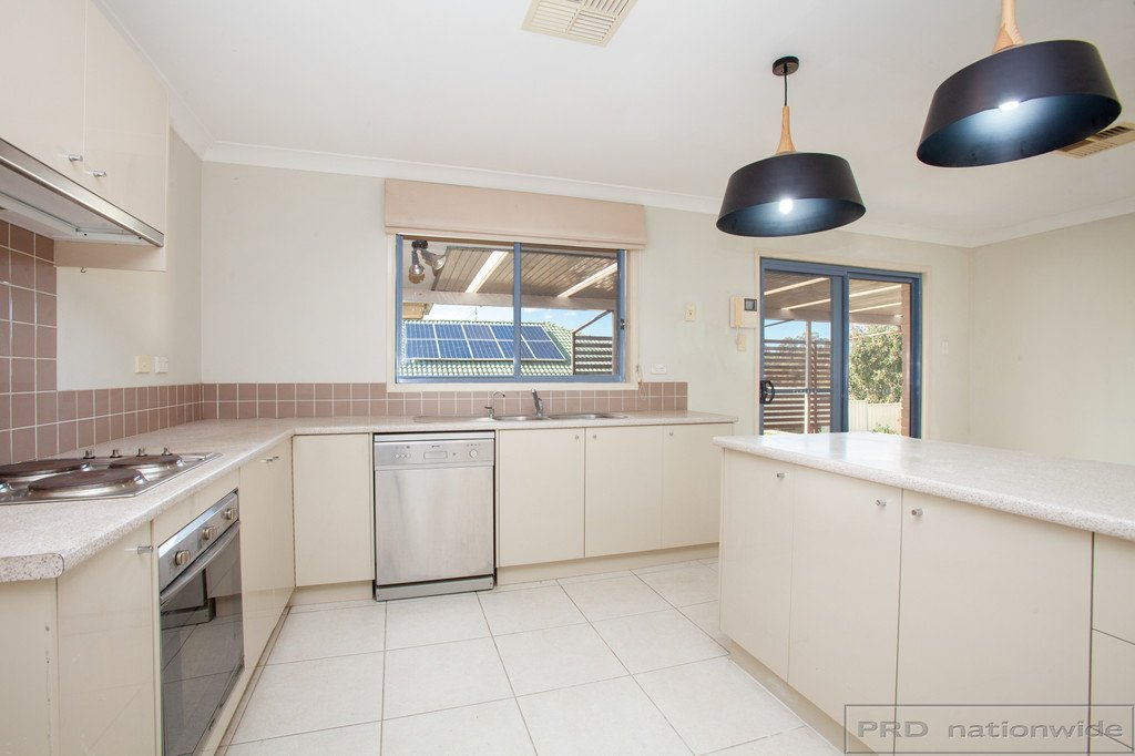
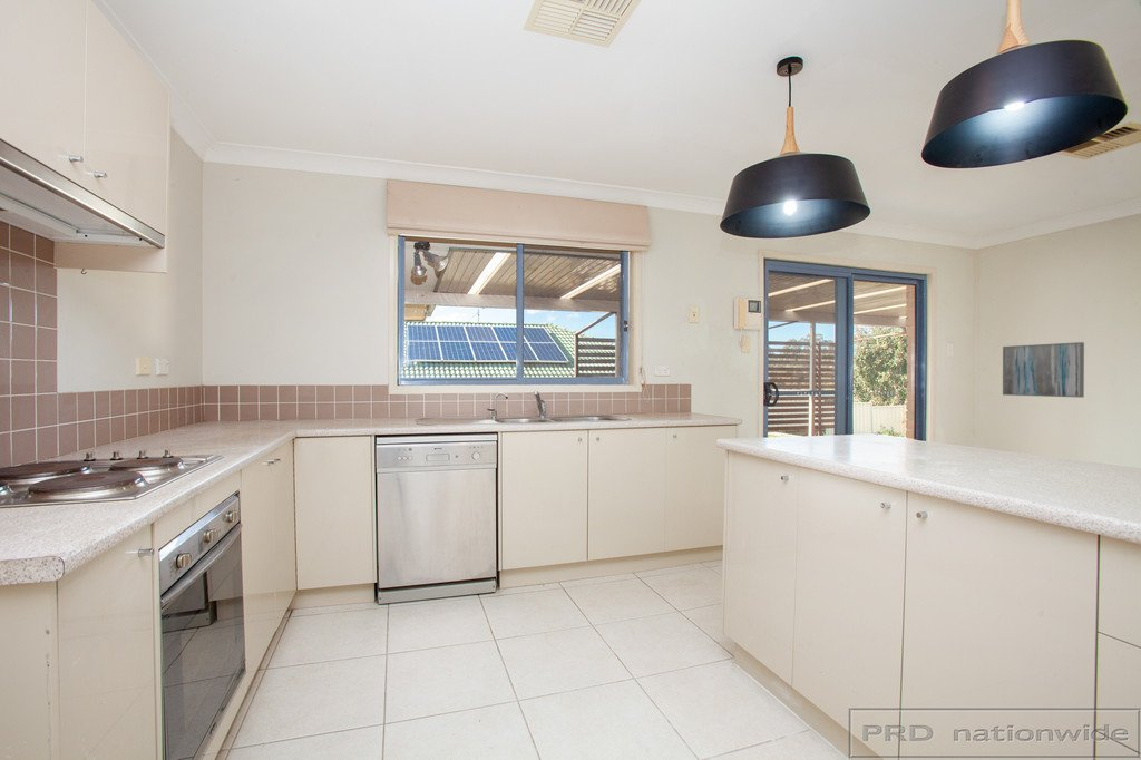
+ wall art (1041, 370)
